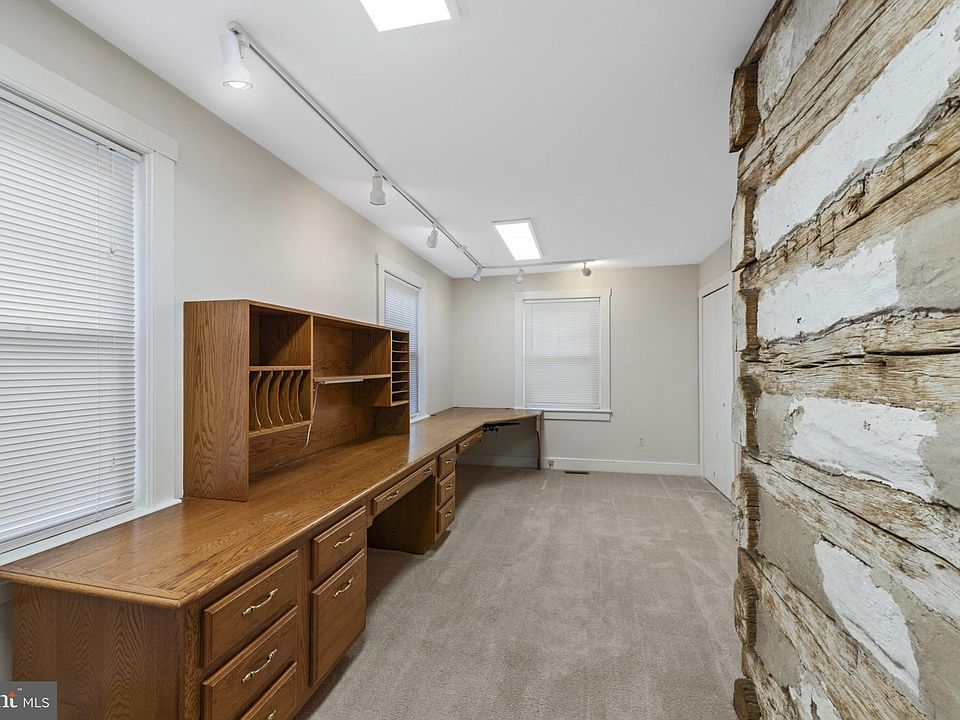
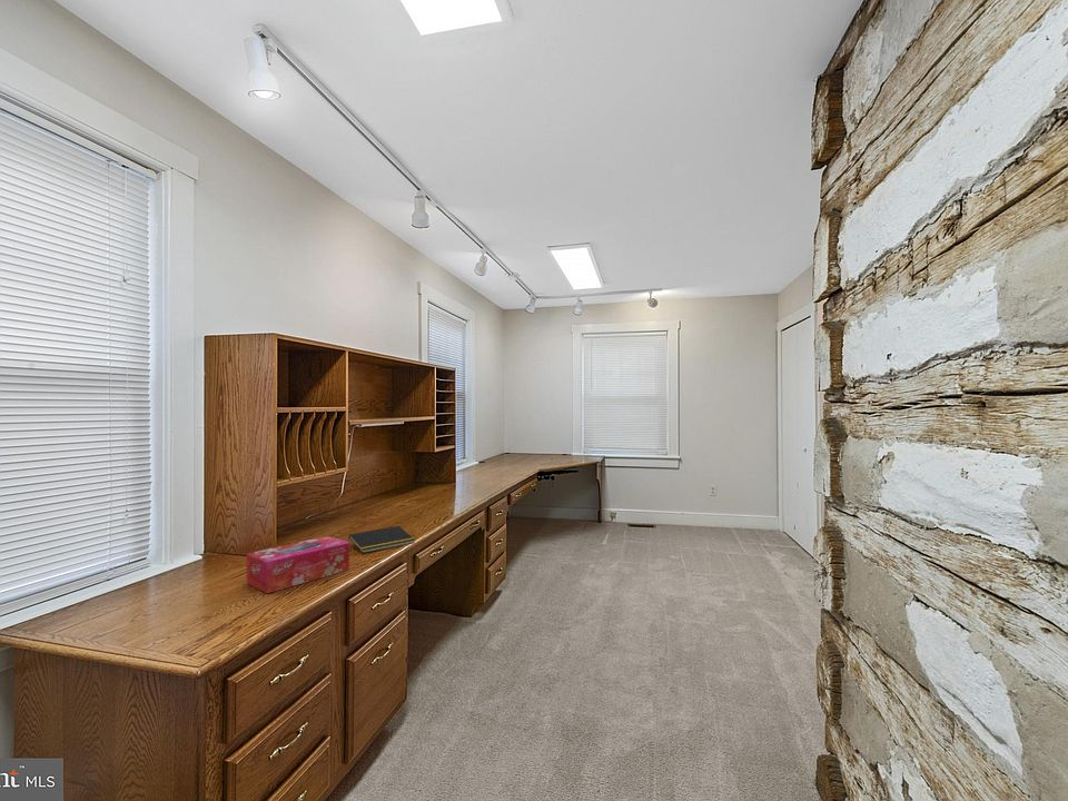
+ notepad (382, 538)
+ tissue box (299, 562)
